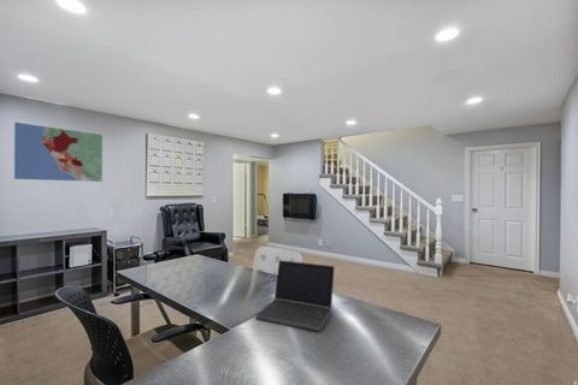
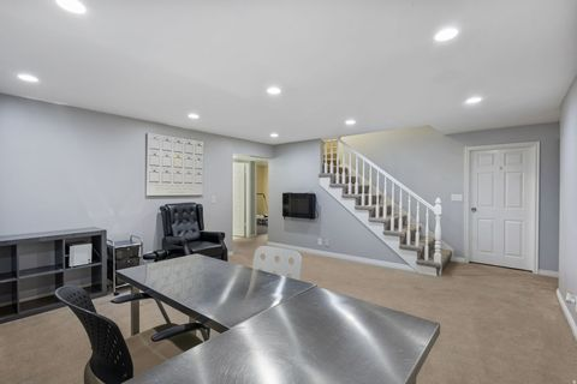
- laptop computer (296, 290)
- map (61, 154)
